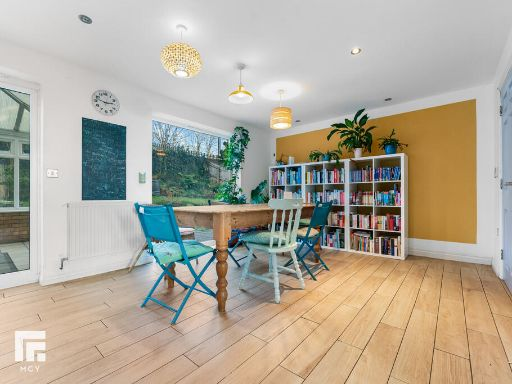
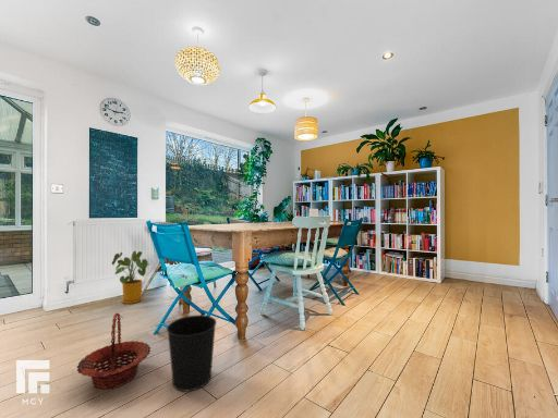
+ basket (116, 345)
+ wastebasket (192, 352)
+ house plant (130, 276)
